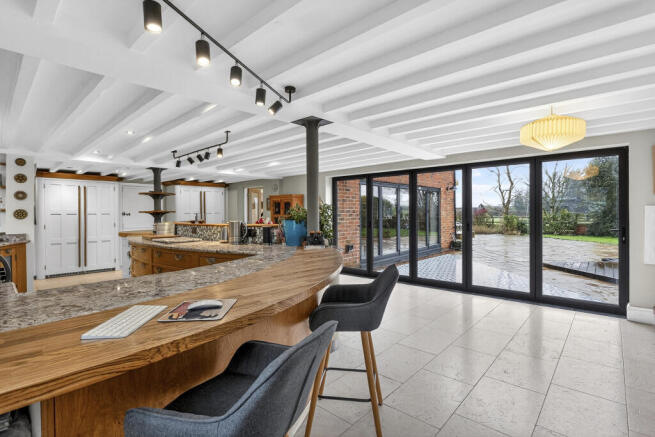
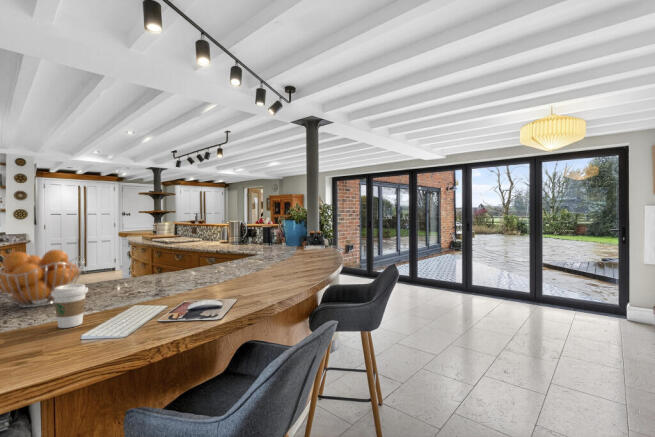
+ coffee cup (70, 305)
+ fruit basket (39, 276)
